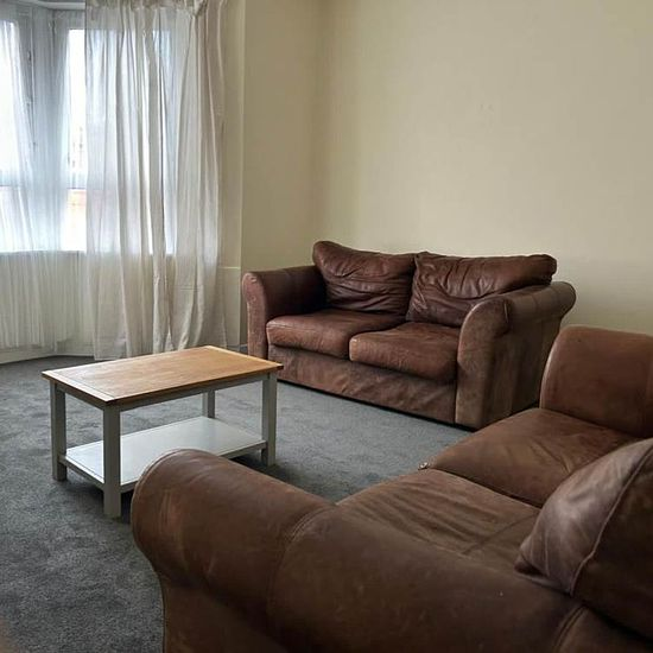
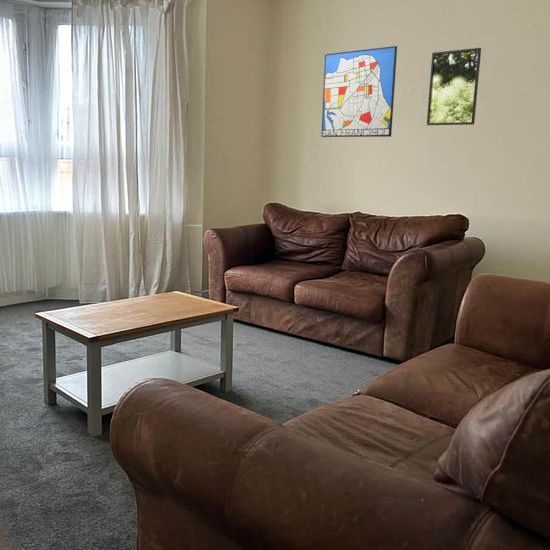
+ wall art (357, 94)
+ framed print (452, 88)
